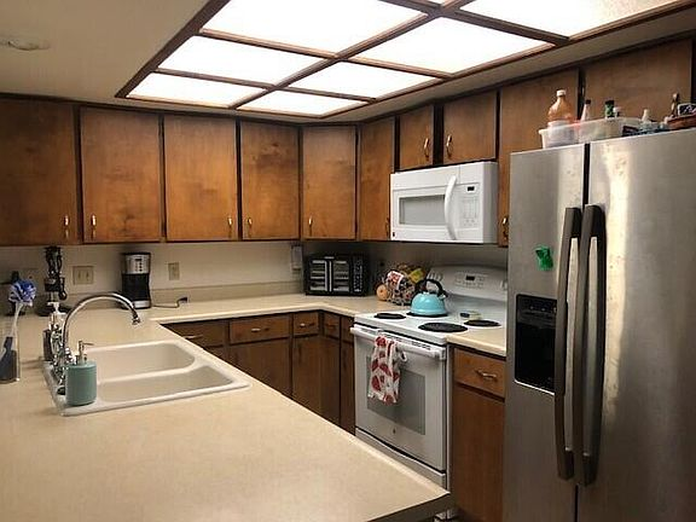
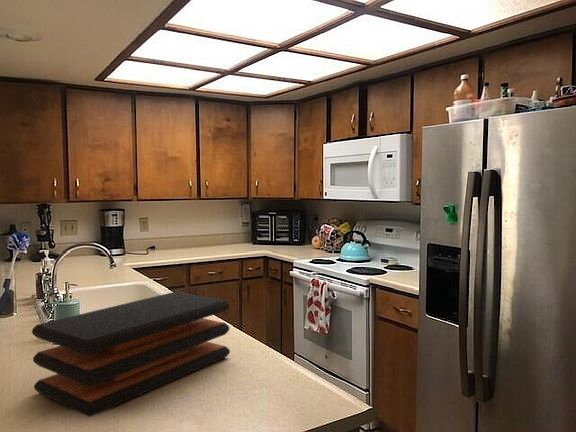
+ cutting board (140, 342)
